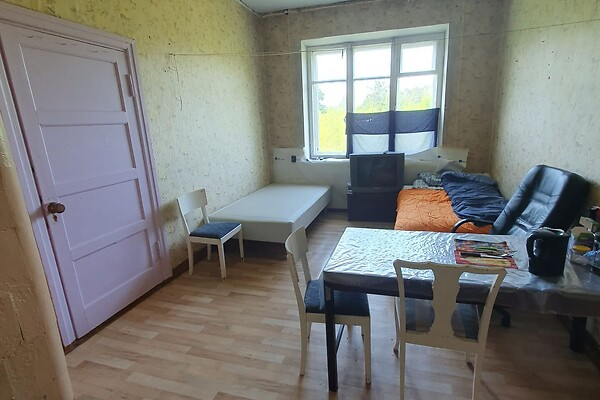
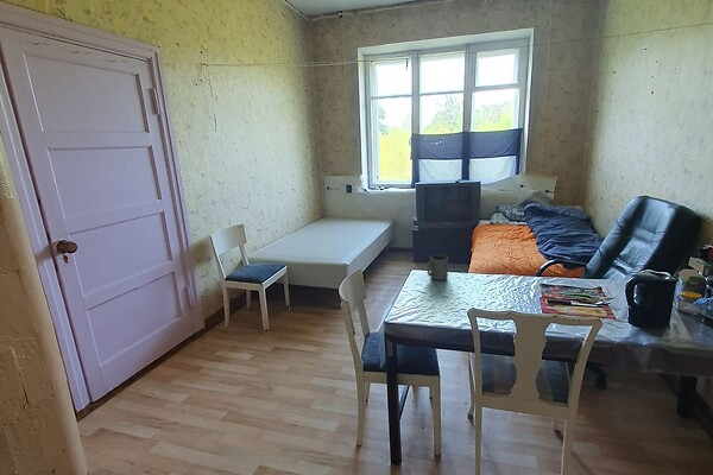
+ mug (436, 267)
